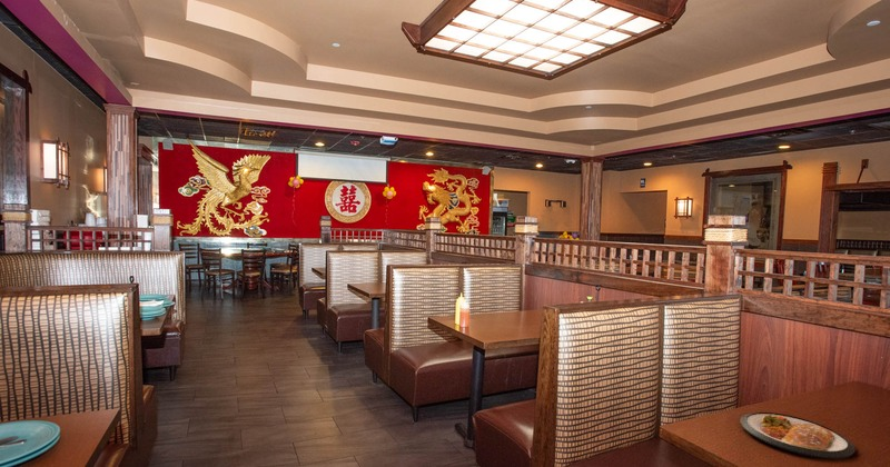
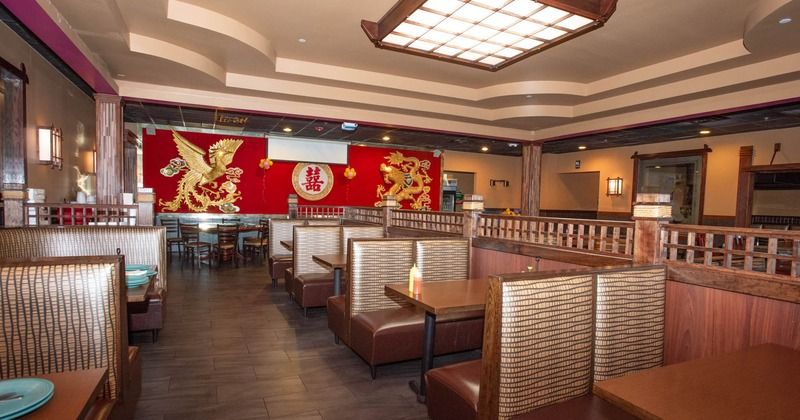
- dish (793, 430)
